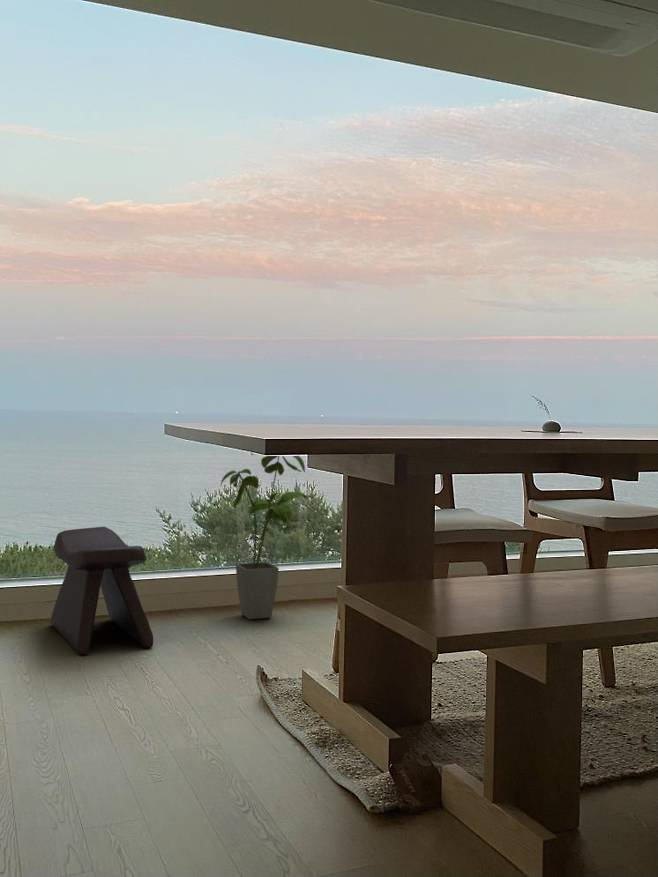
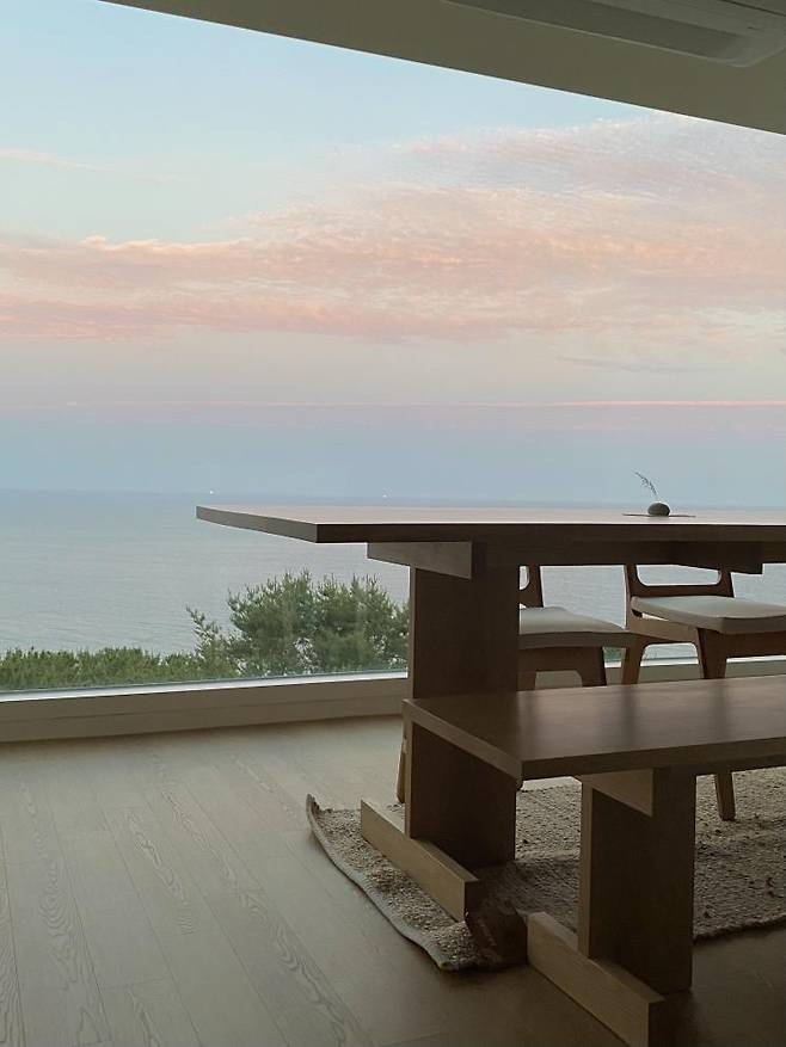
- stool (99, 586)
- house plant (268, 530)
